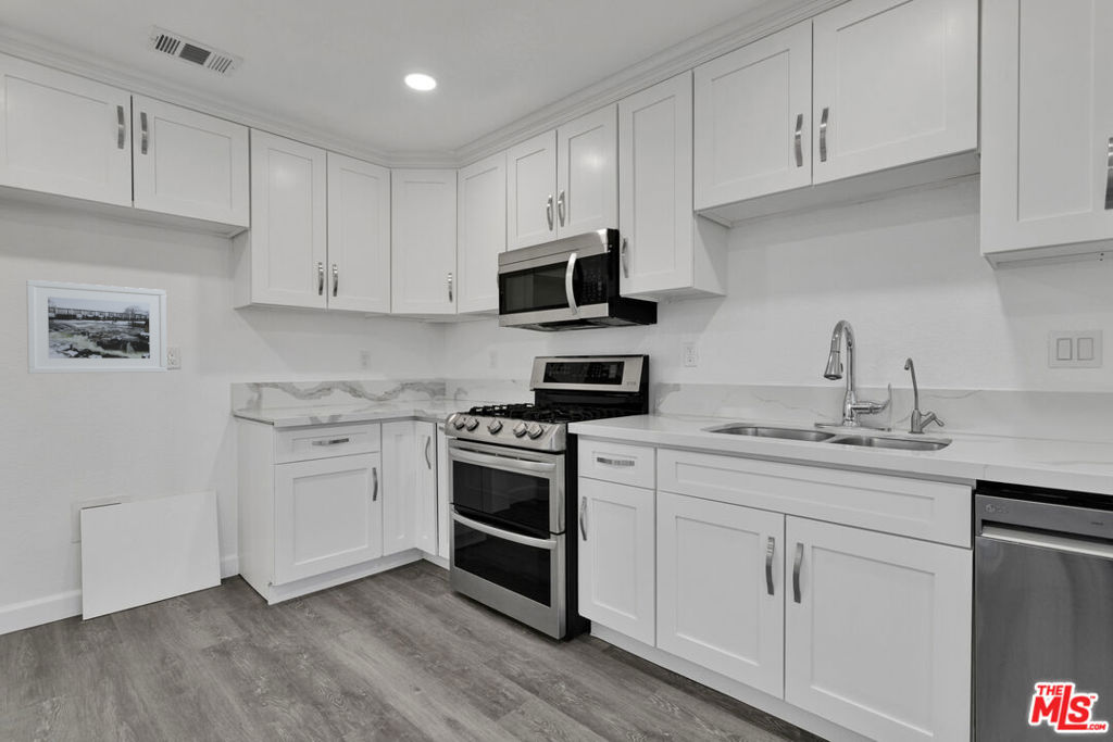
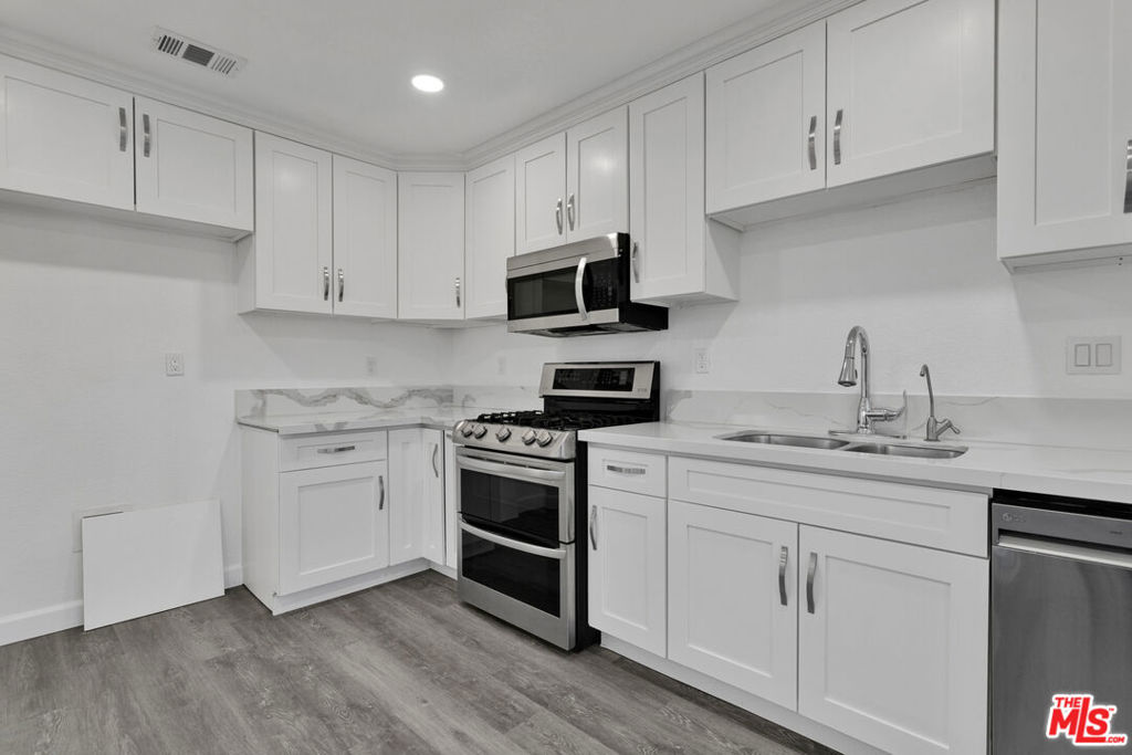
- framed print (101, 329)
